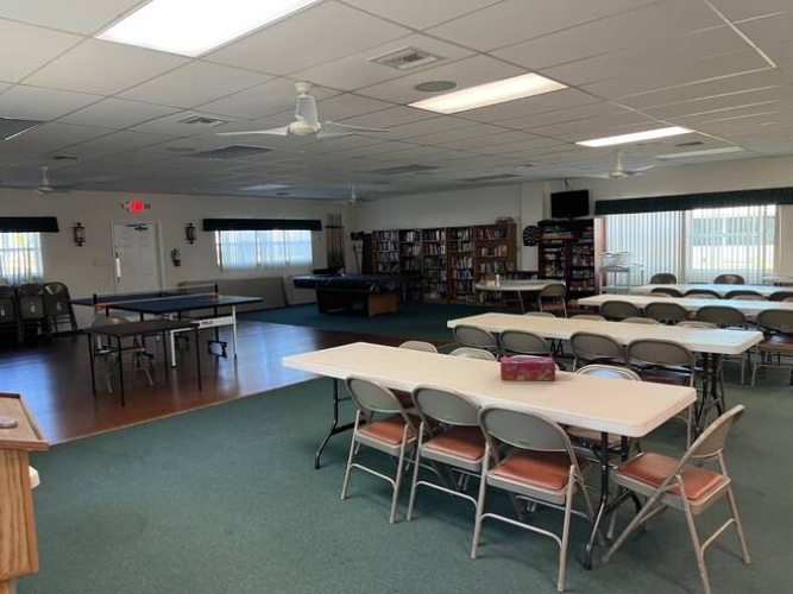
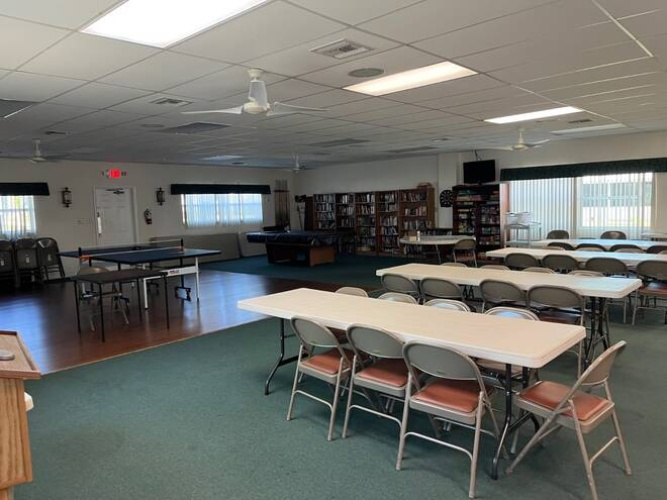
- tissue box (527, 368)
